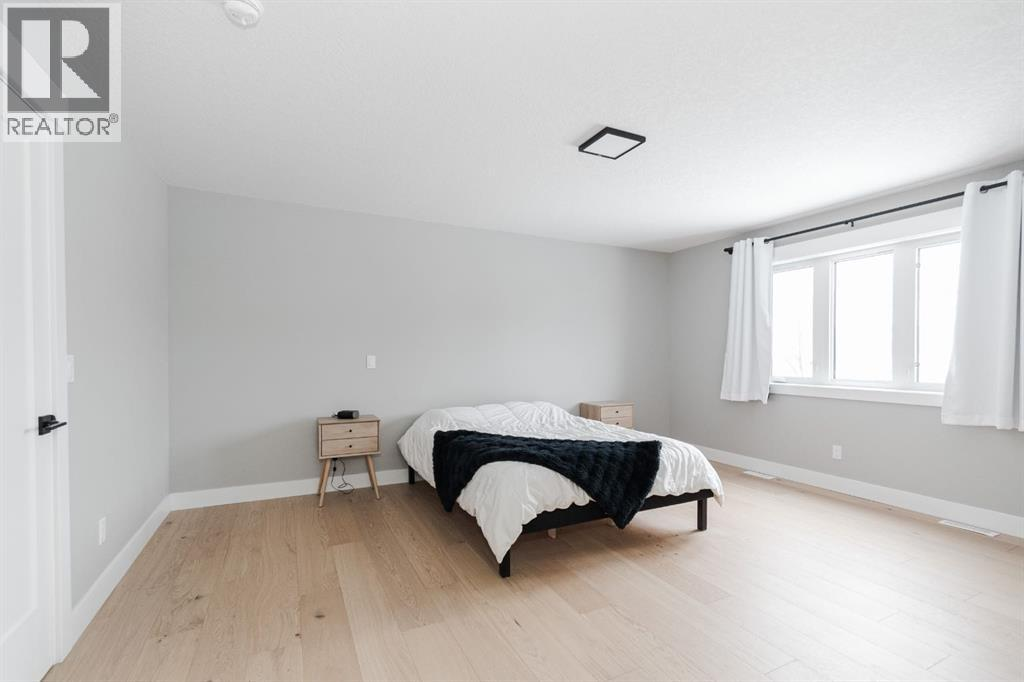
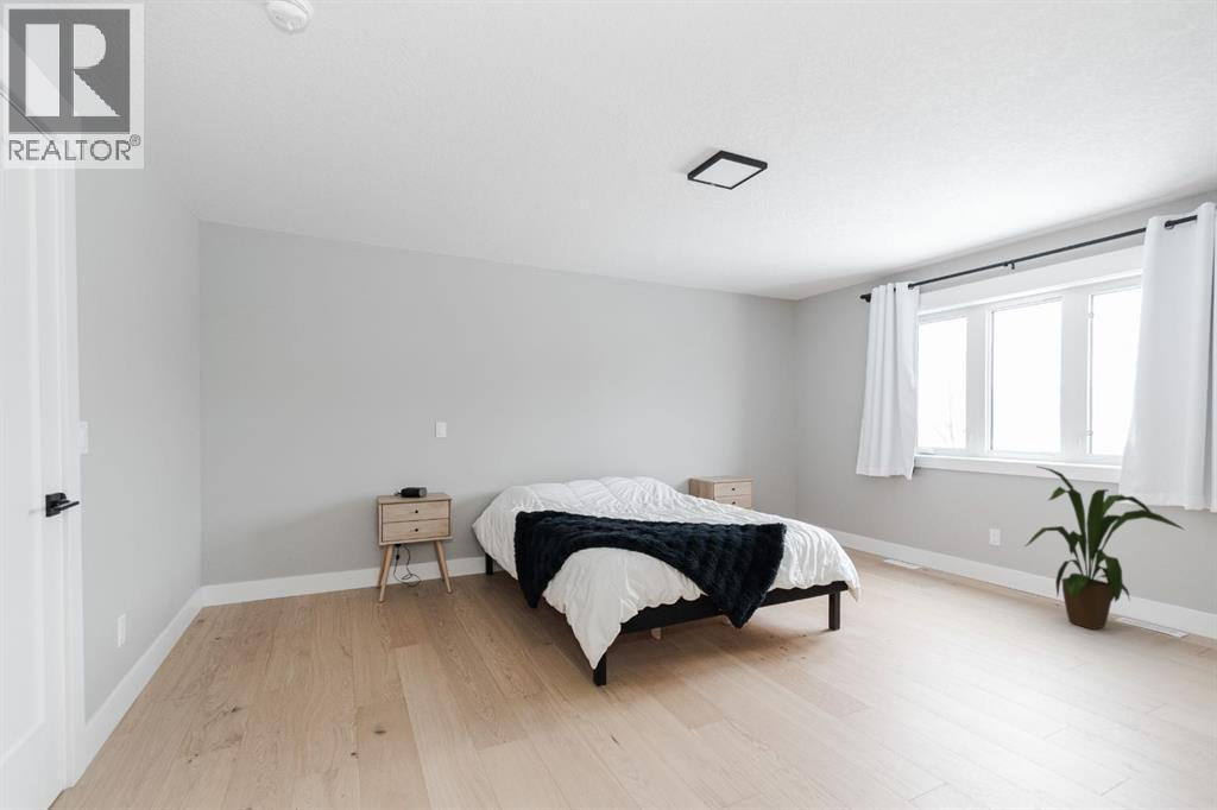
+ house plant (1102, 550)
